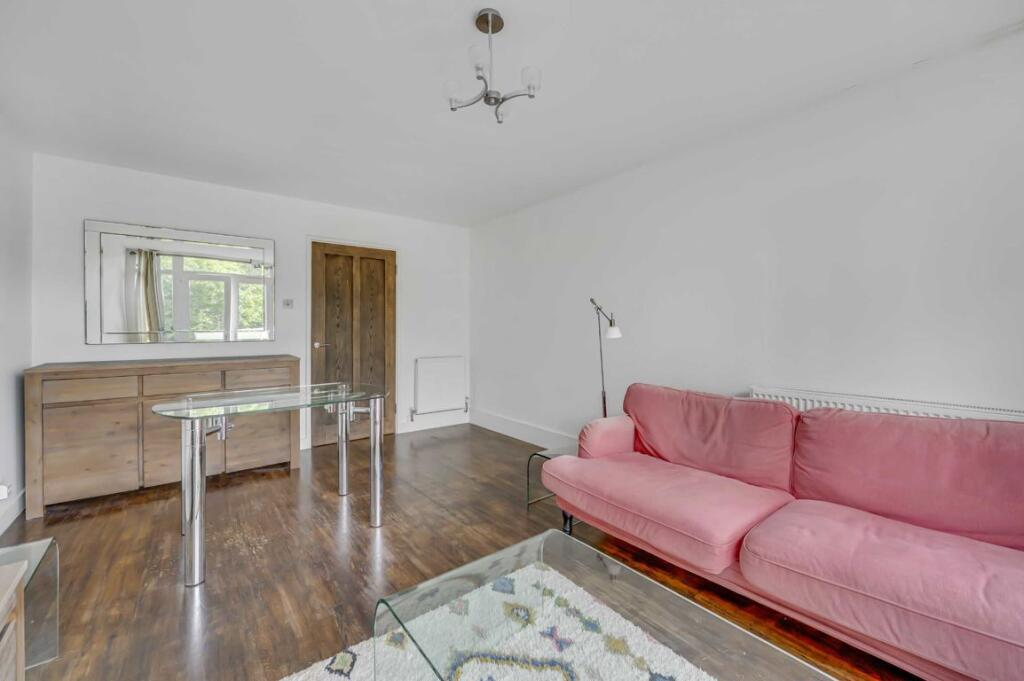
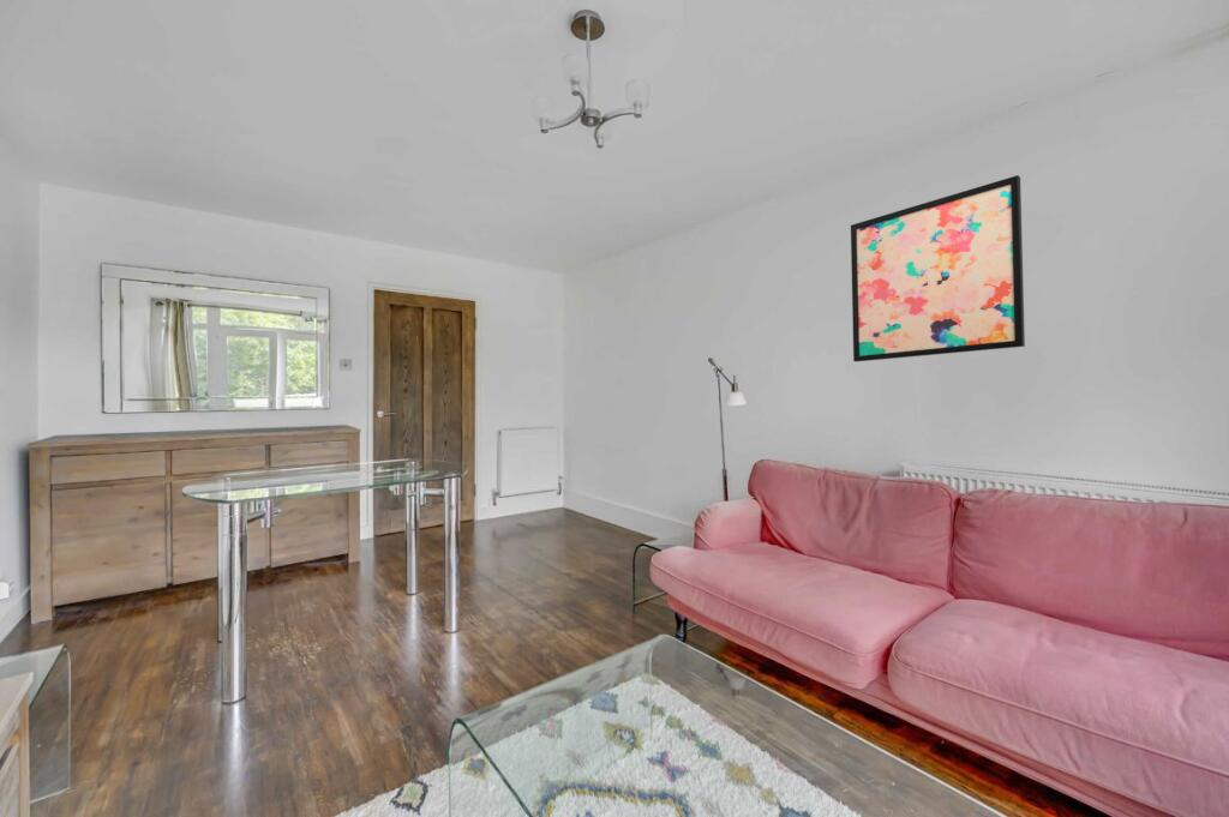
+ wall art (928, 278)
